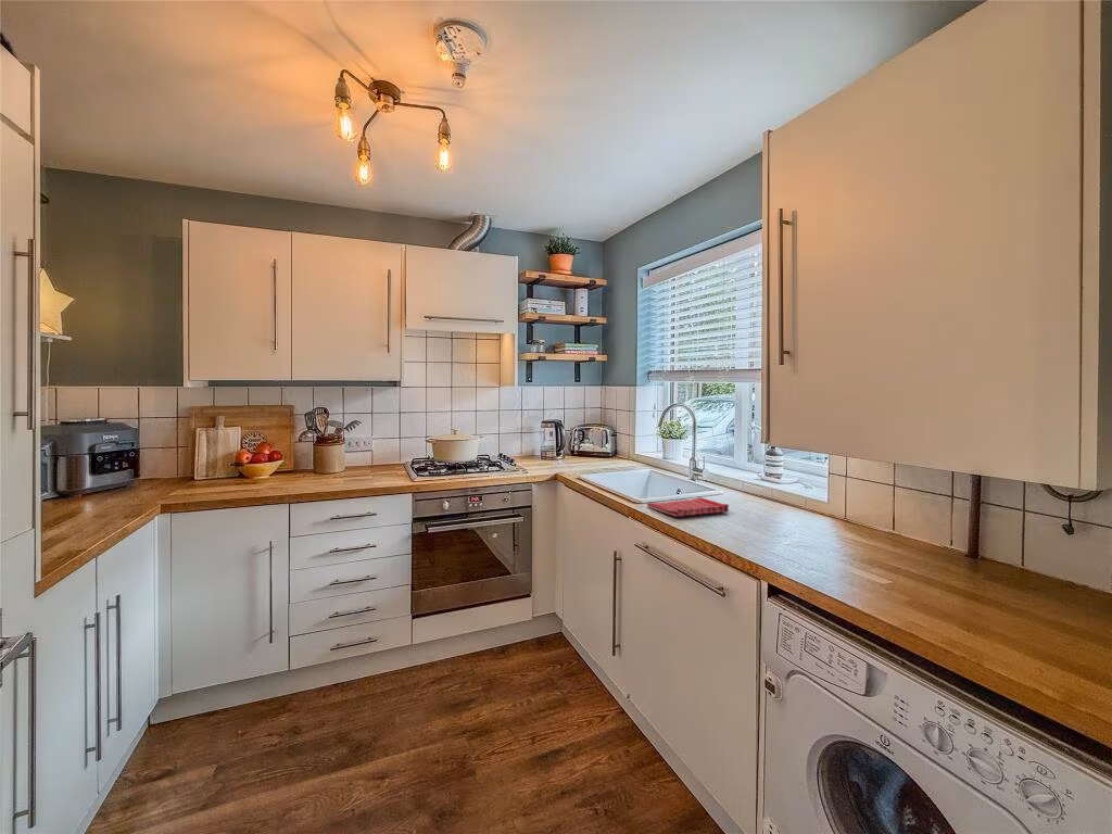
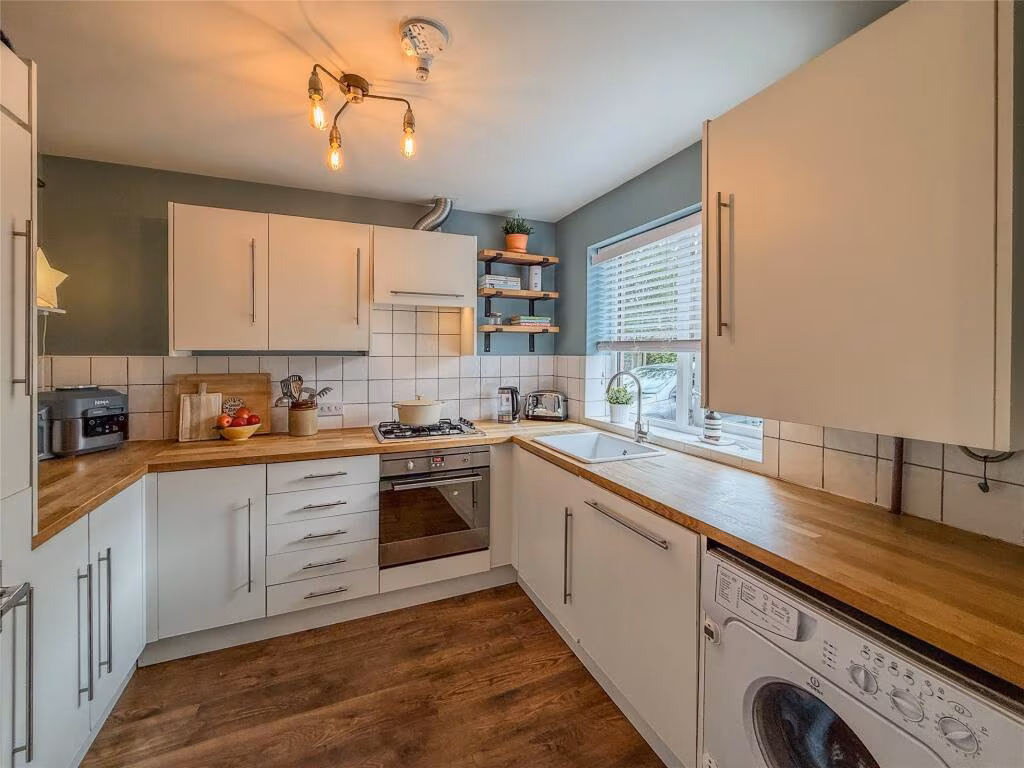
- dish towel (687, 506)
